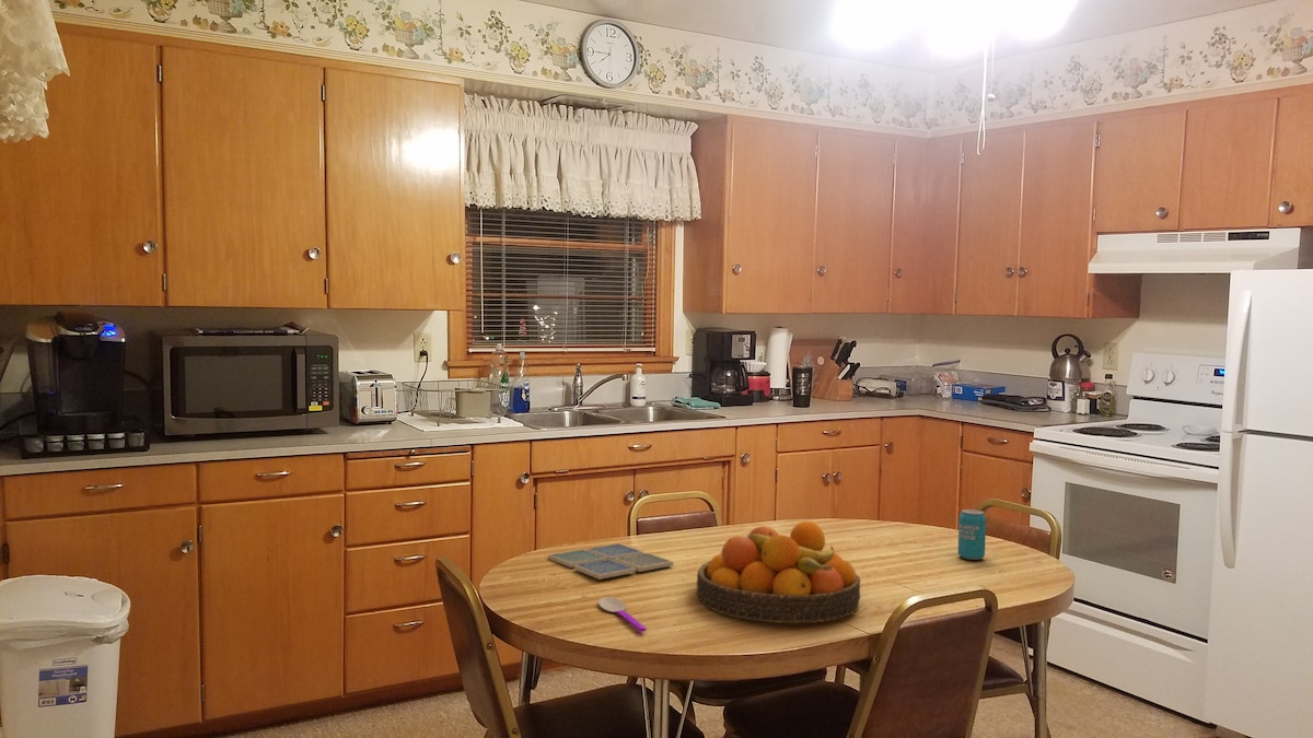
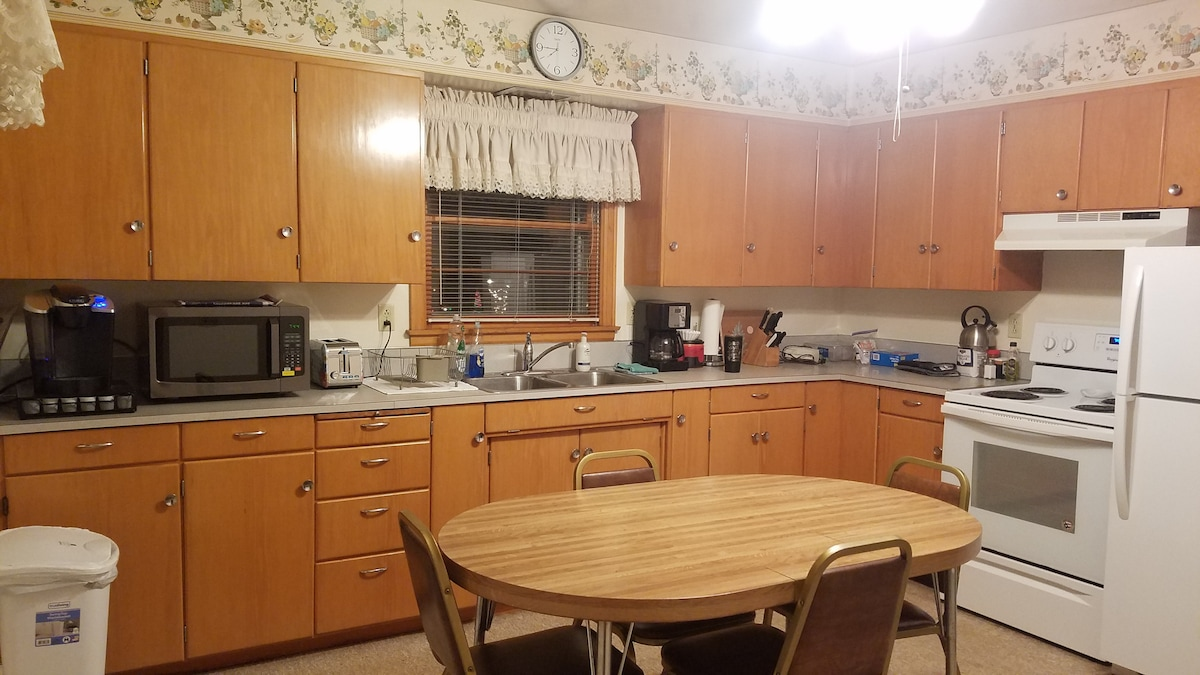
- beverage can (972, 534)
- drink coaster (609, 560)
- spoon (623, 613)
- fruit bowl (778, 563)
